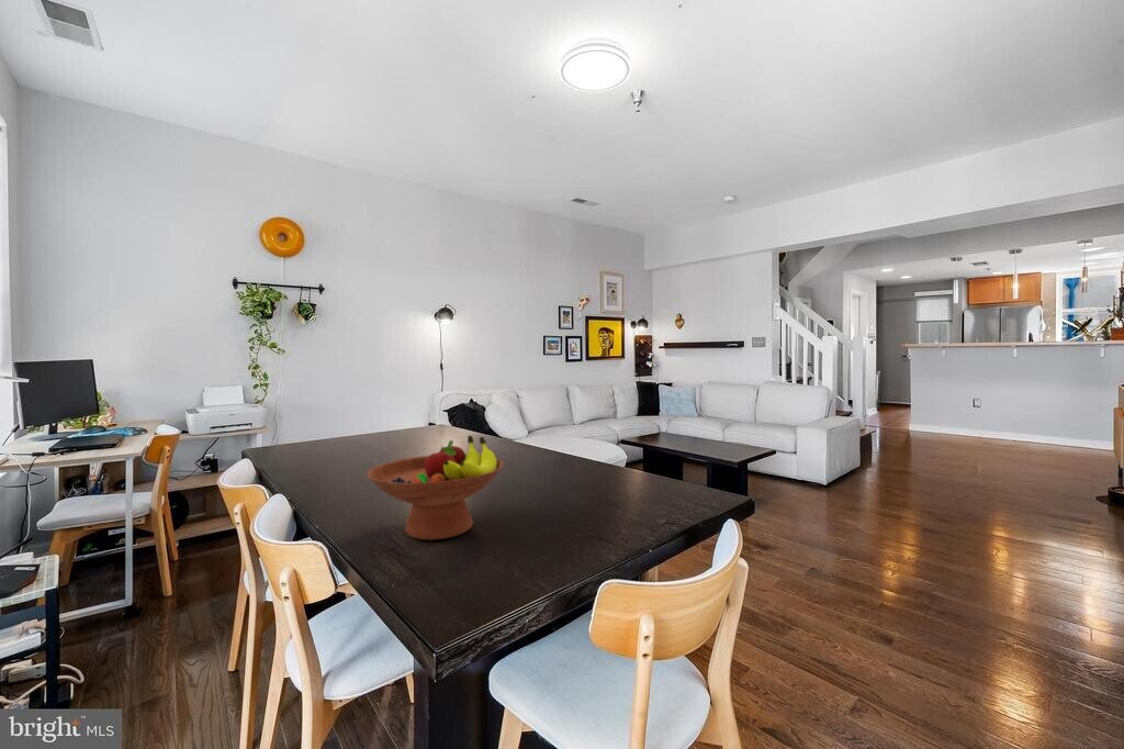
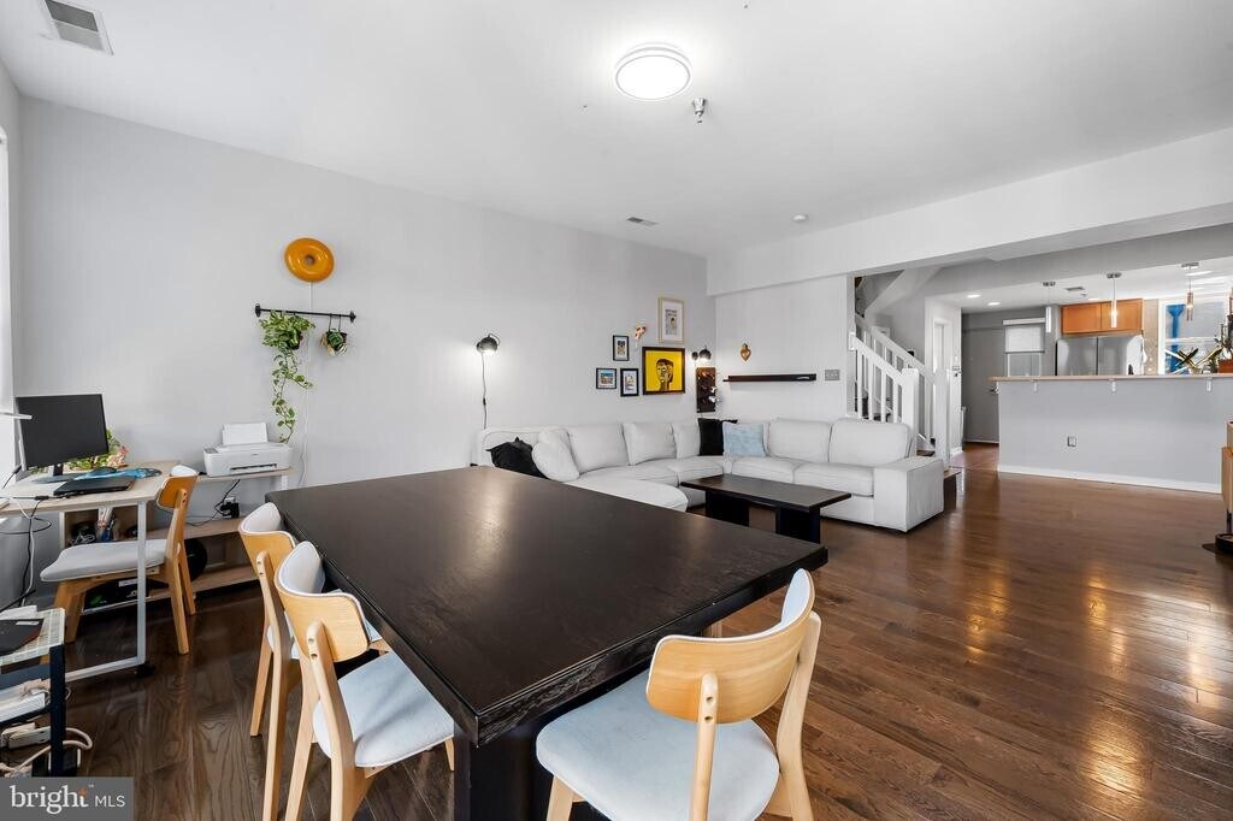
- fruit bowl (438, 485)
